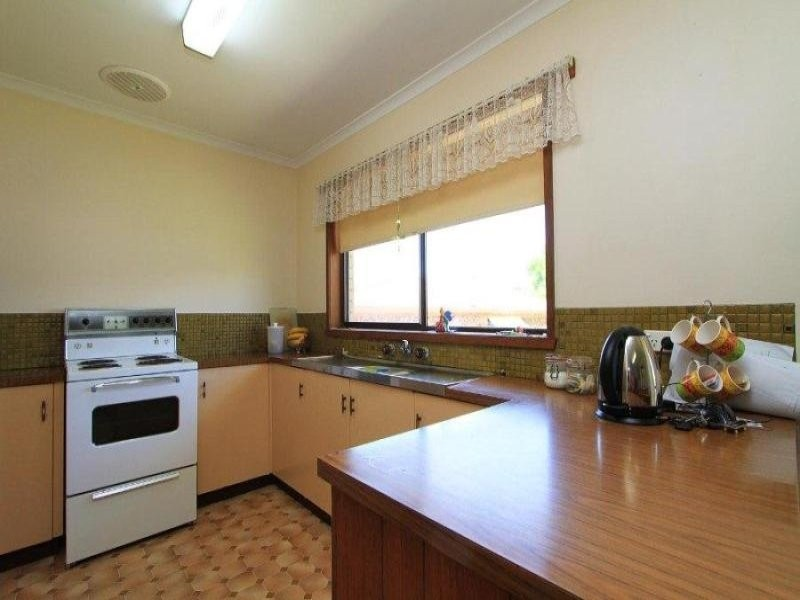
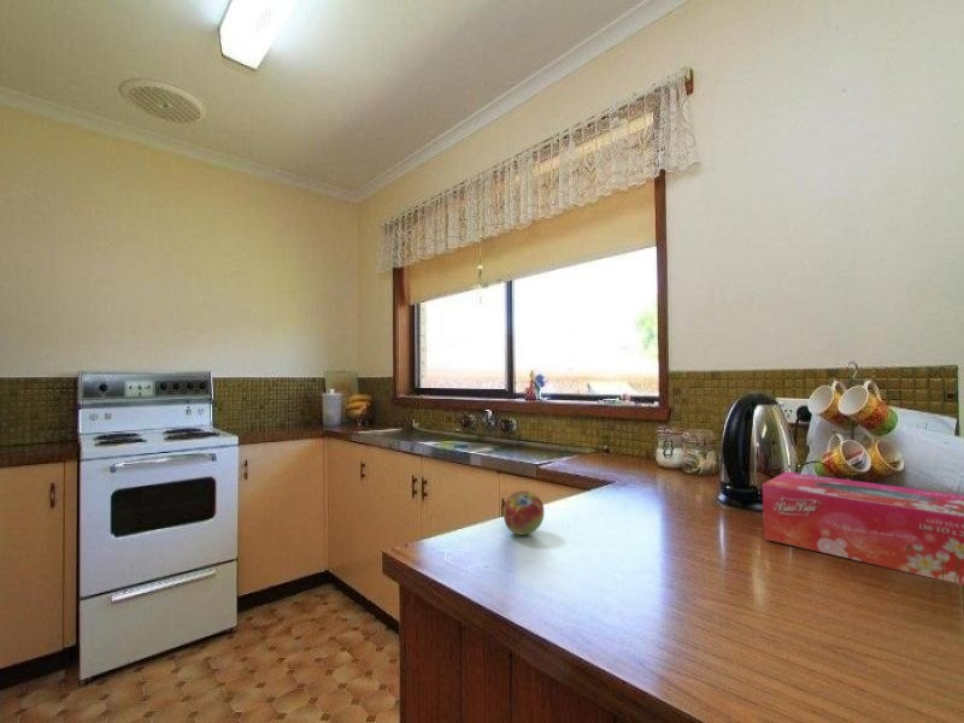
+ tissue box (871, 521)
+ fruit (523, 512)
